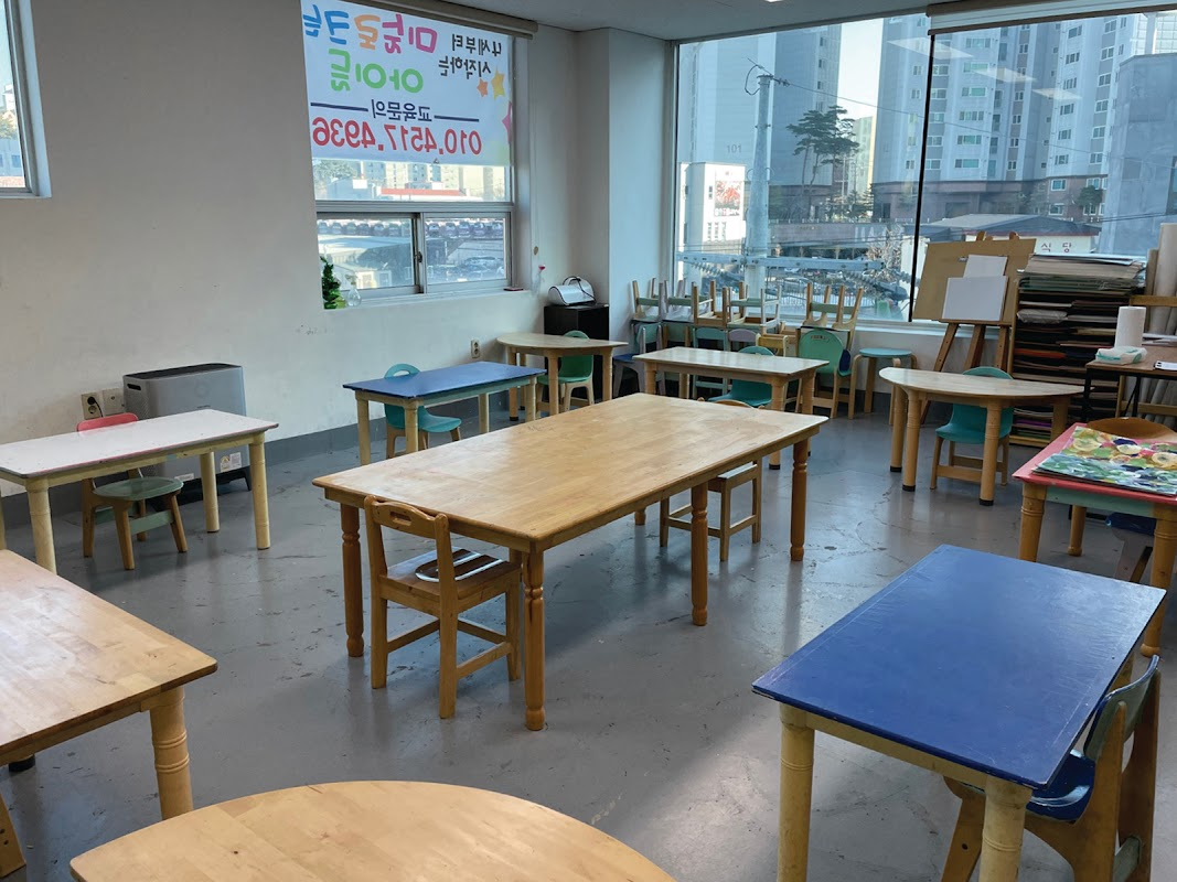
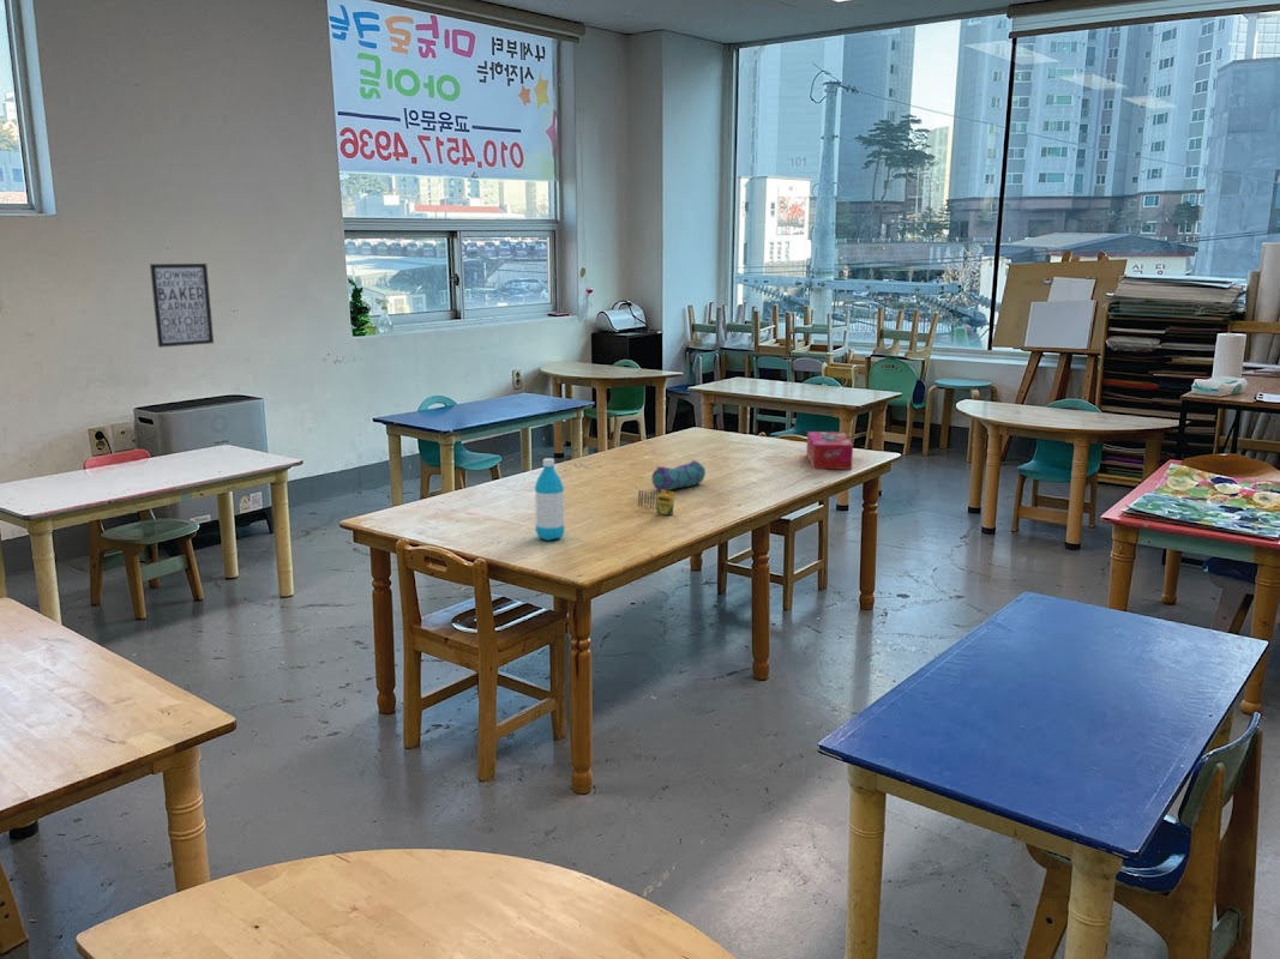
+ water bottle (548, 499)
+ wall art (182, 304)
+ crayon (656, 500)
+ pencil case (678, 475)
+ tissue box (828, 450)
